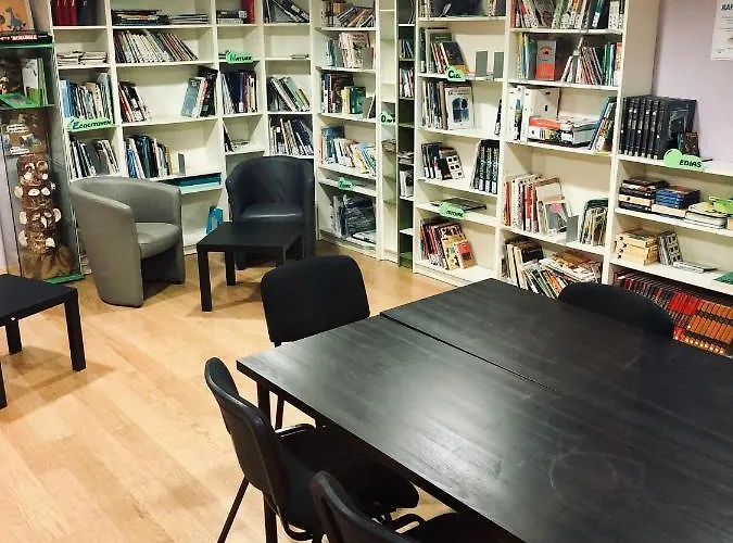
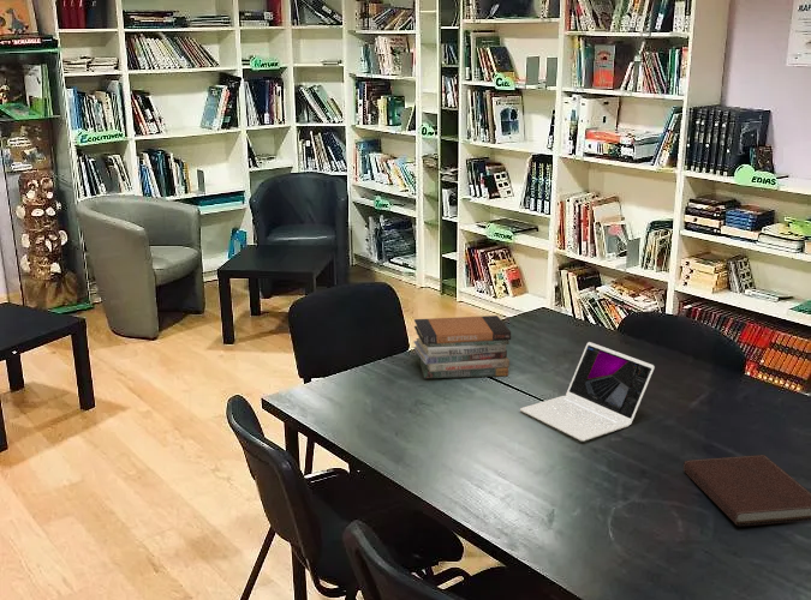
+ notebook (751, 487)
+ book stack (460, 347)
+ laptop (585, 385)
